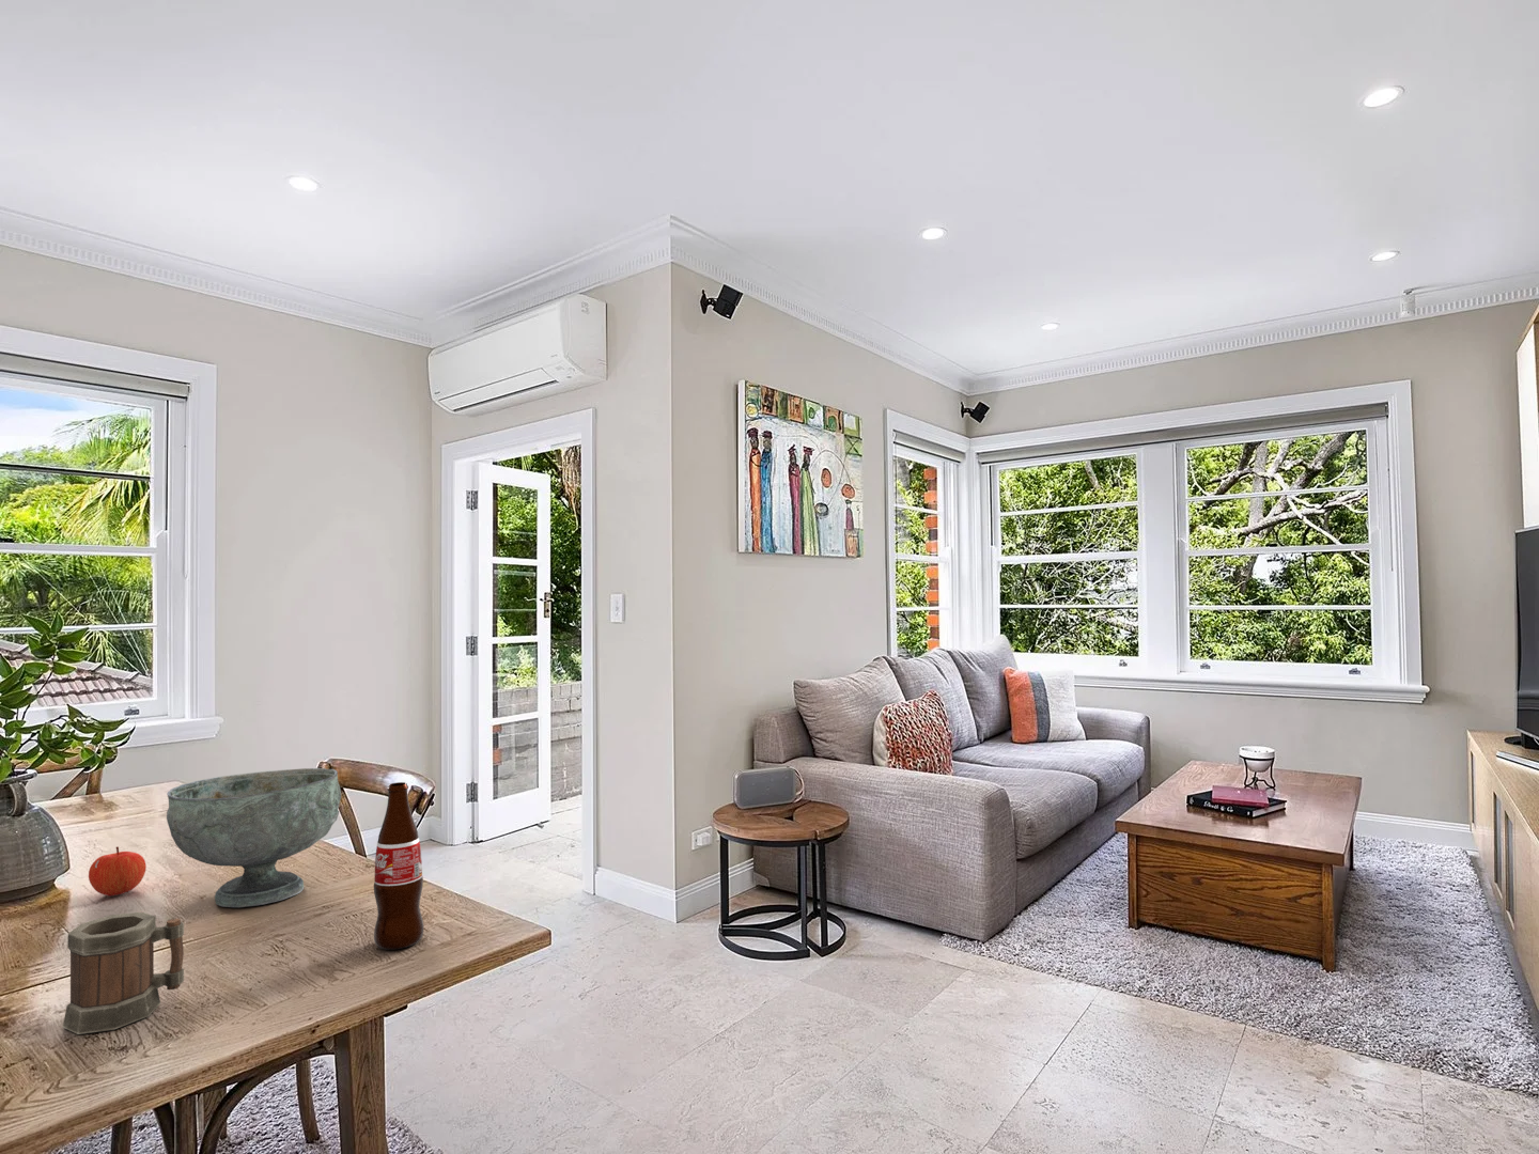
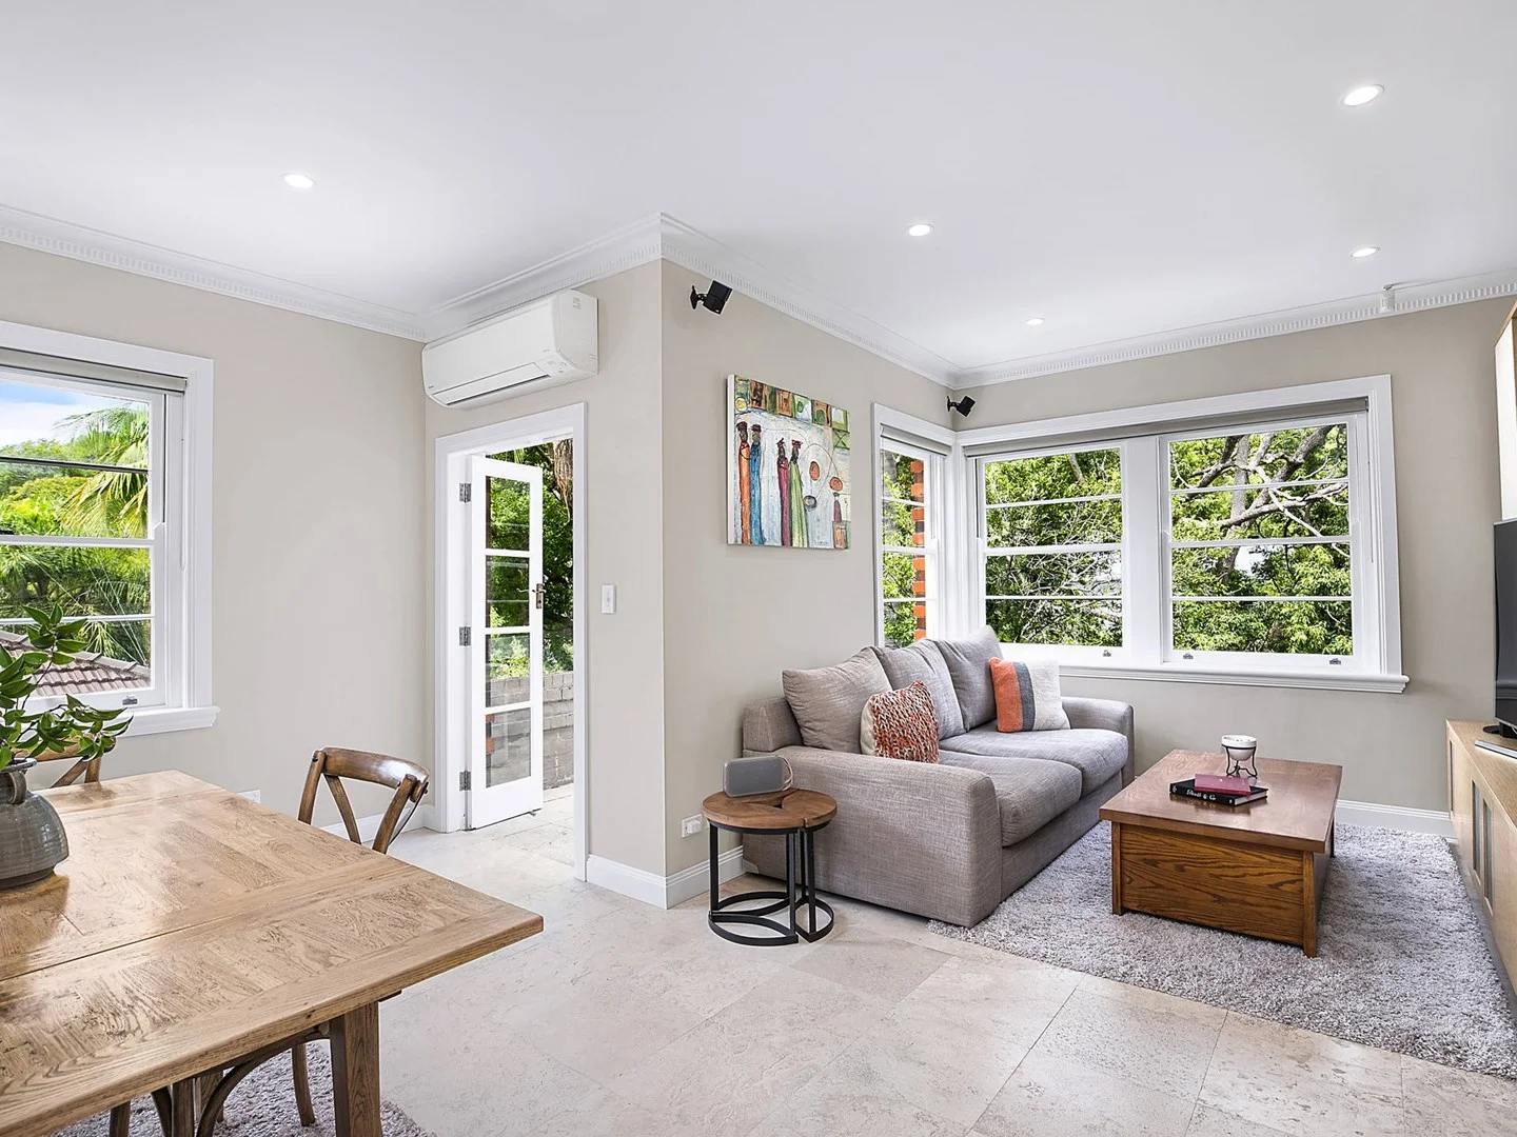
- bottle (397, 862)
- apple (118, 869)
- decorative bowl (258, 835)
- mug (125, 966)
